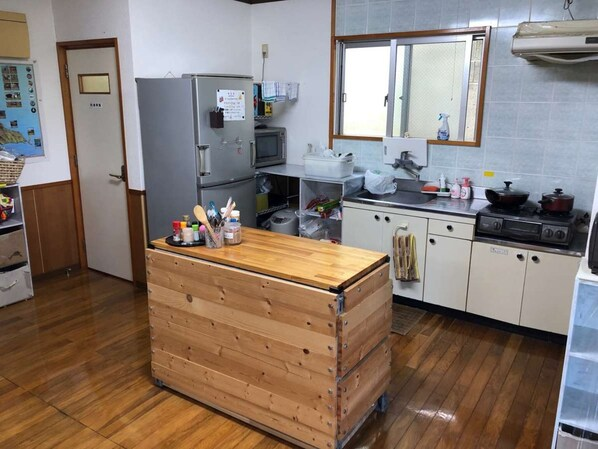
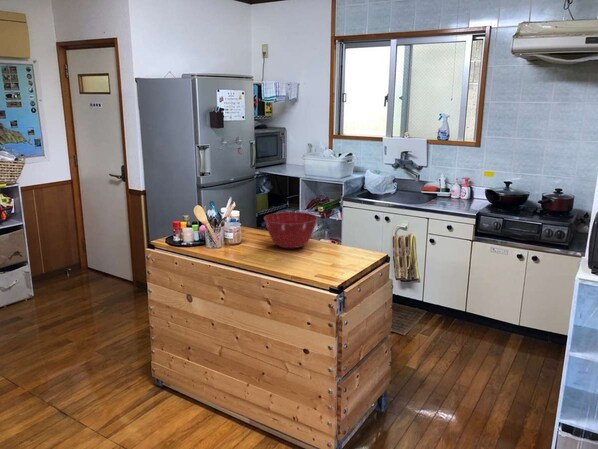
+ mixing bowl (290, 231)
